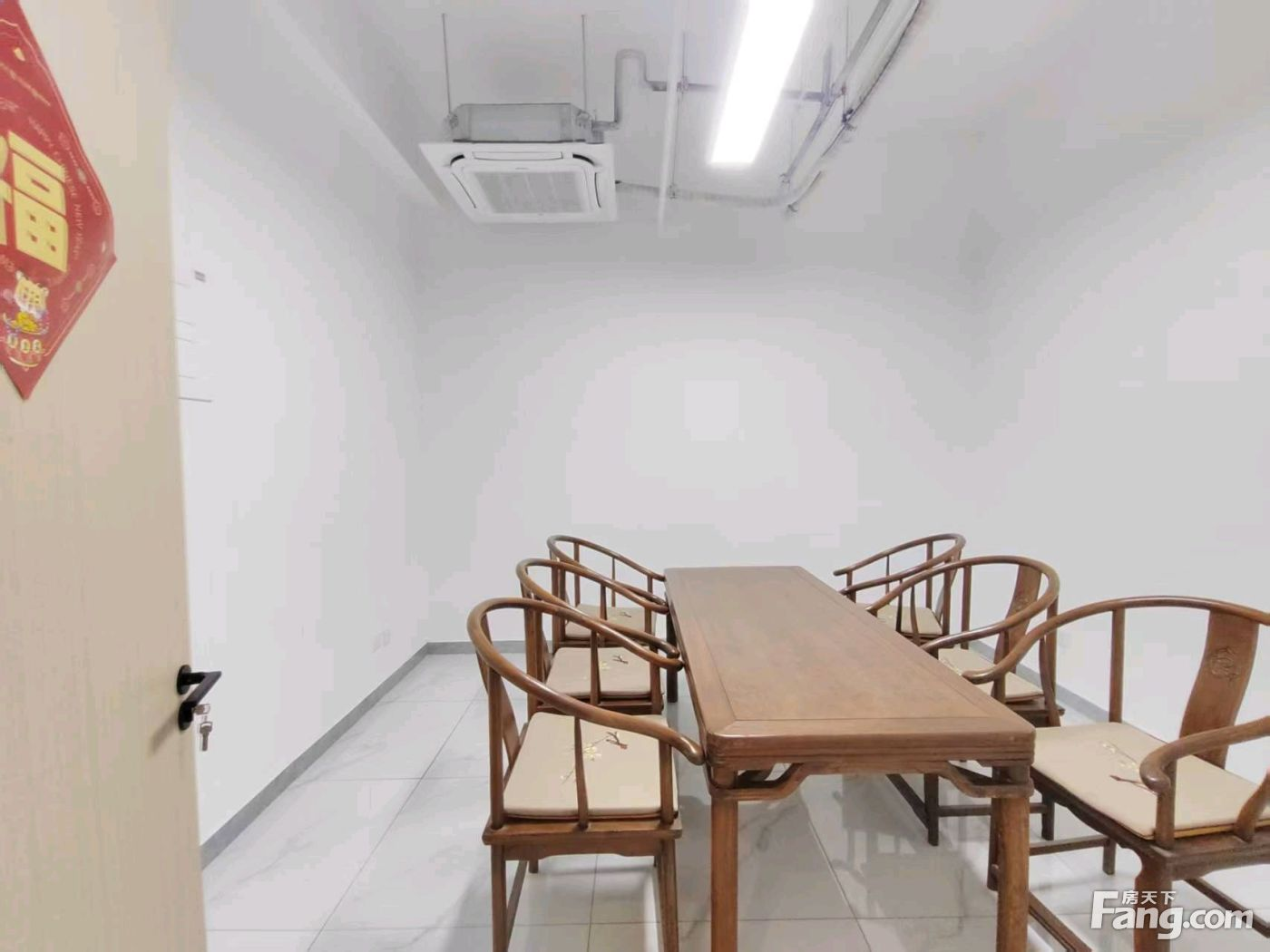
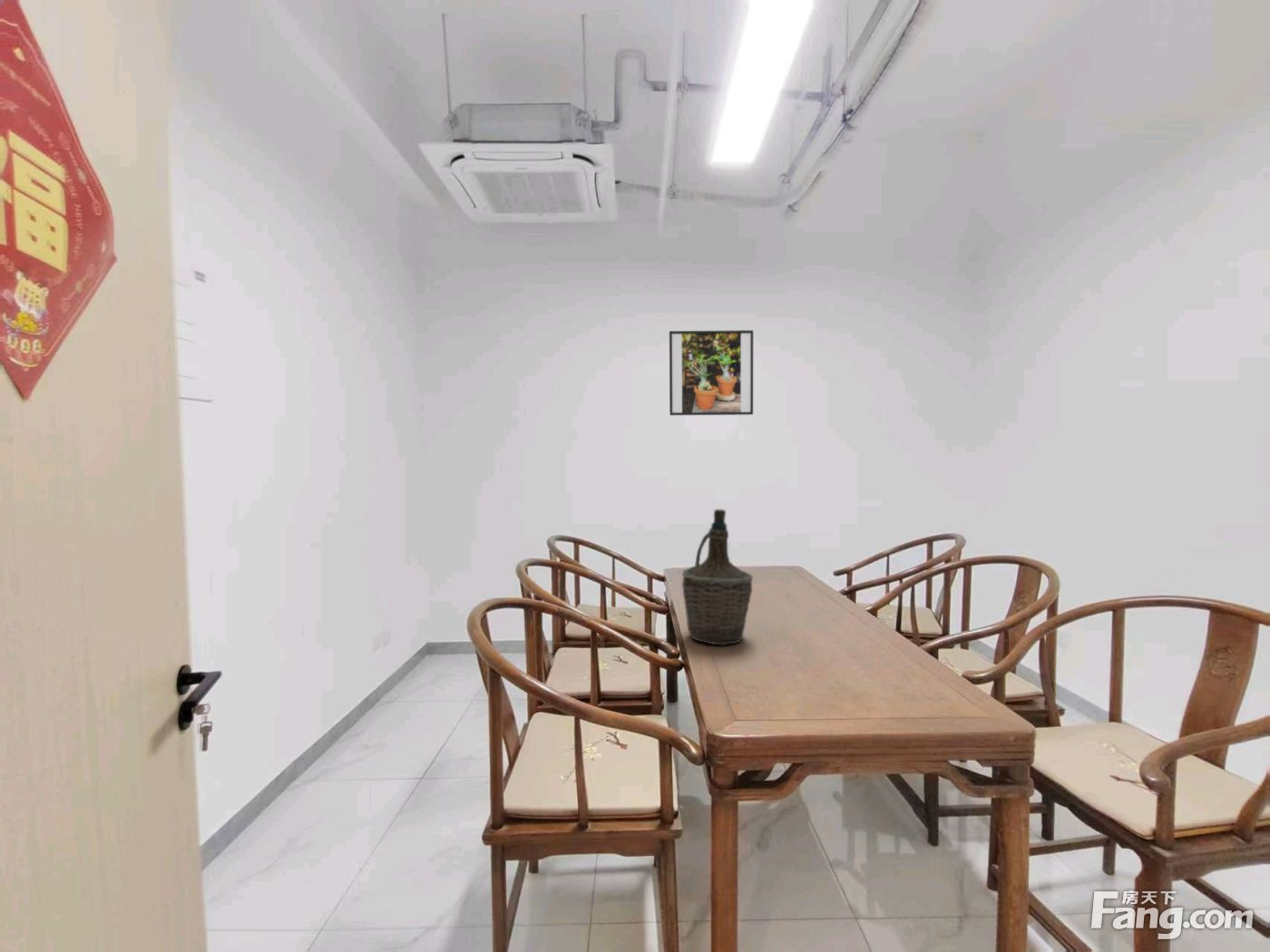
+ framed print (711, 373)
+ bottle (717, 573)
